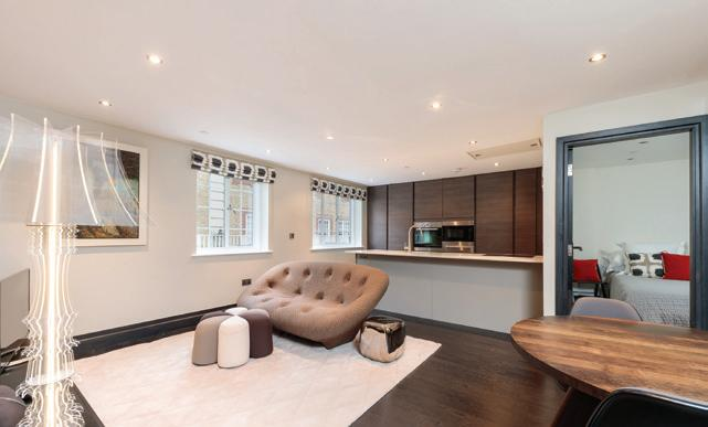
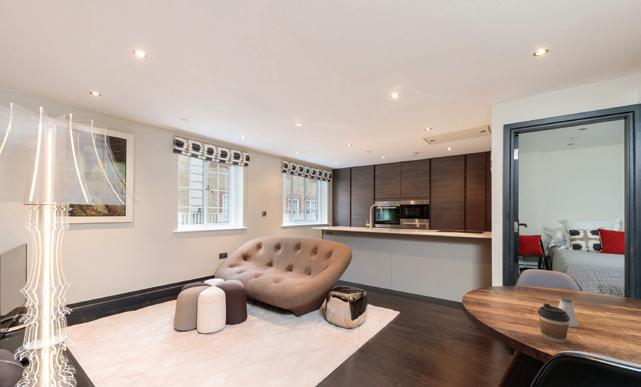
+ saltshaker (566, 311)
+ coffee cup (553, 322)
